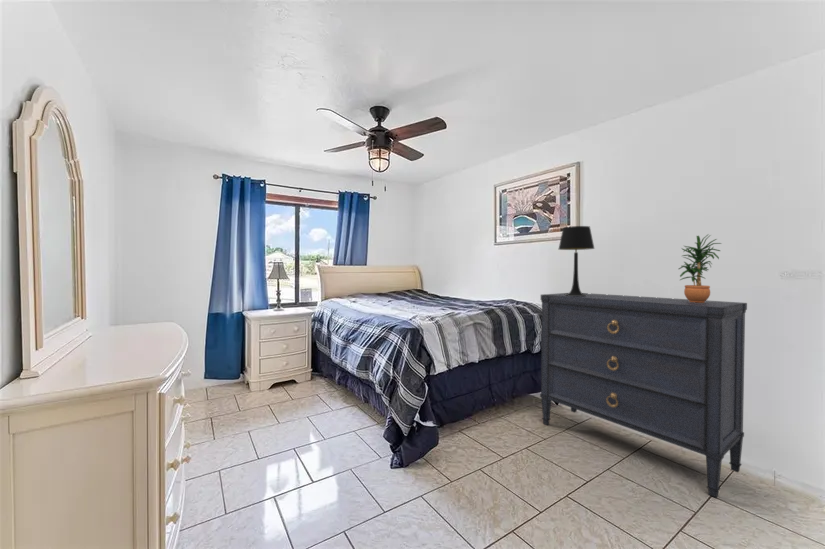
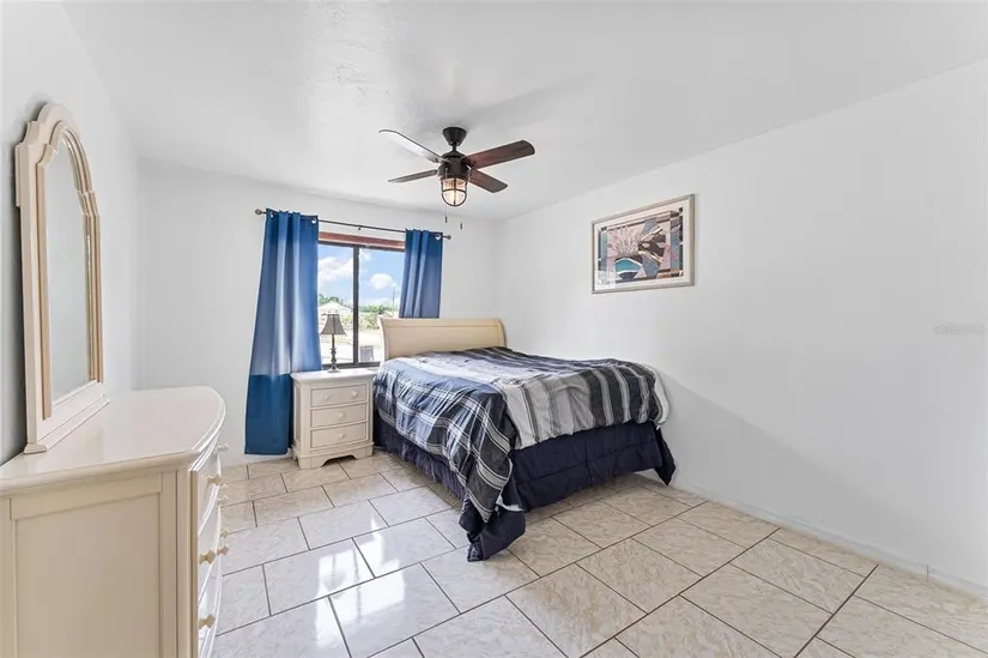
- potted plant (699, 268)
- table lamp (575, 261)
- dresser (628, 371)
